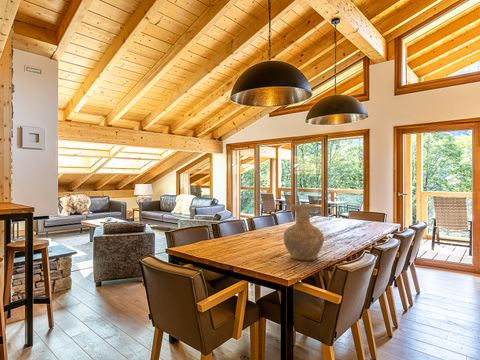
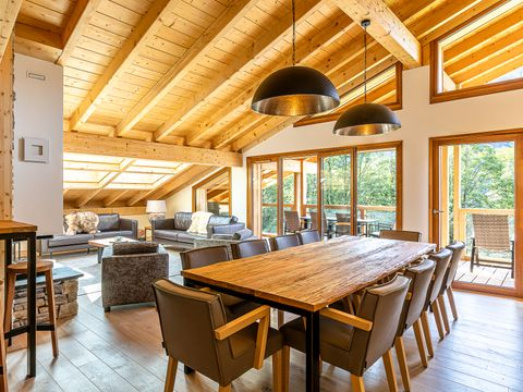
- vase (303, 231)
